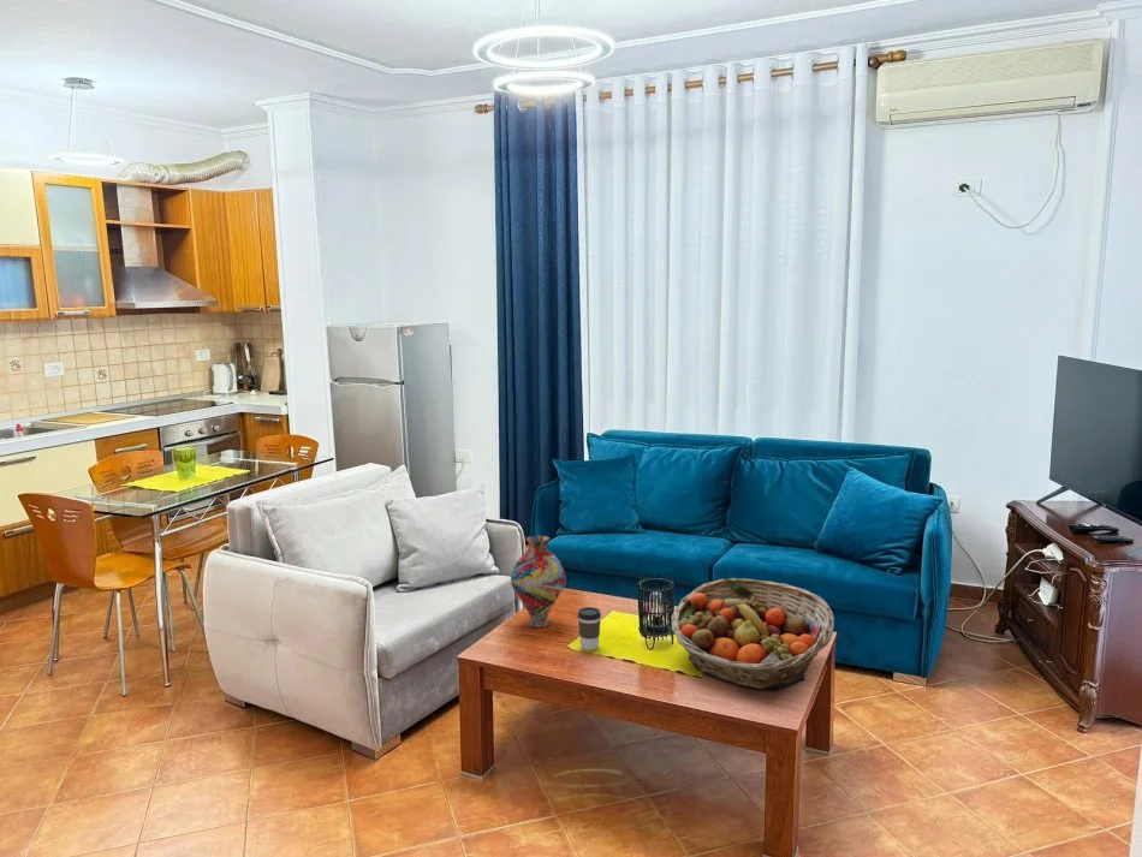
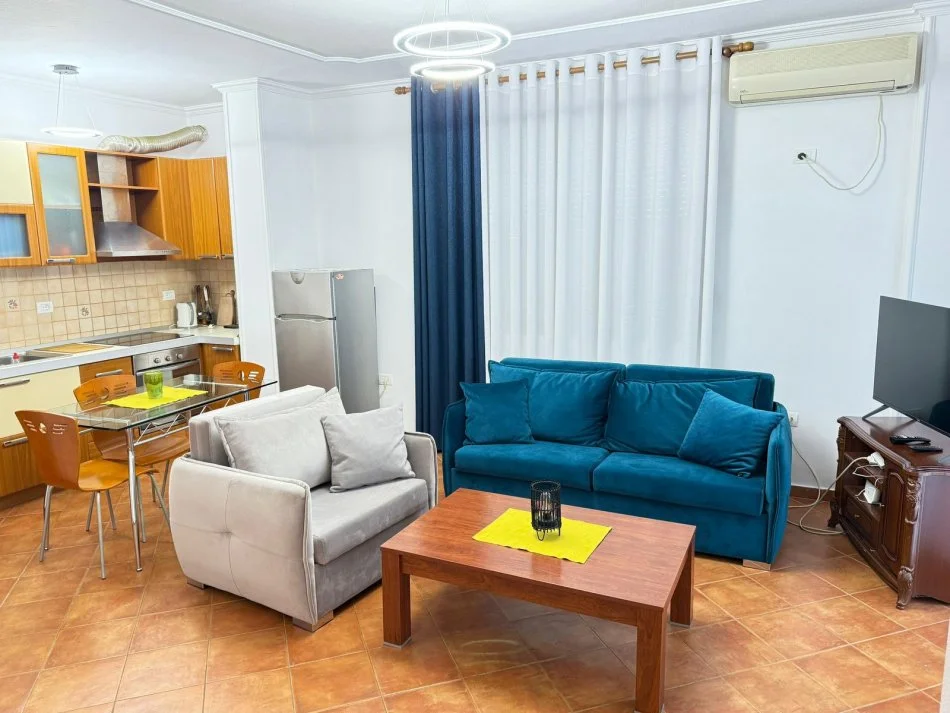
- fruit basket (750, 631)
- coffee cup (589, 629)
- vase (537, 581)
